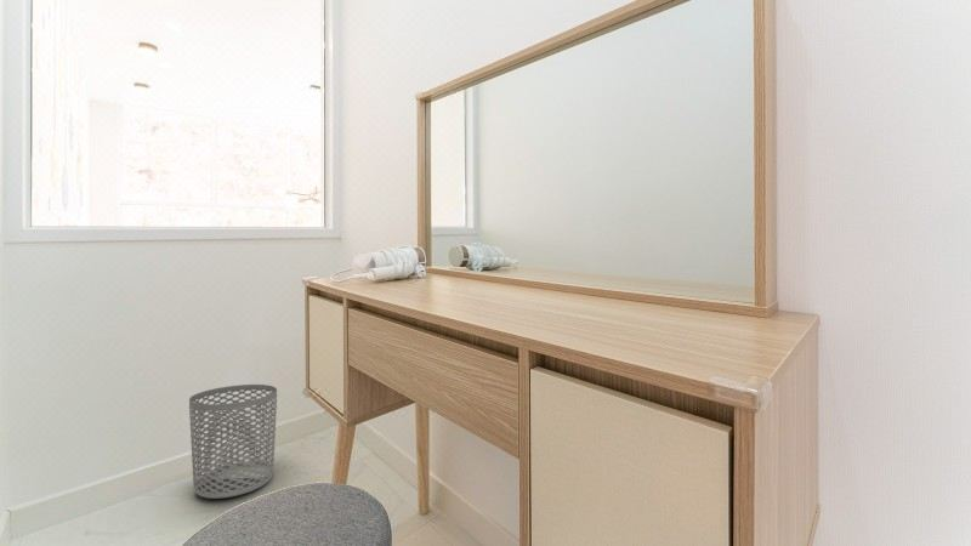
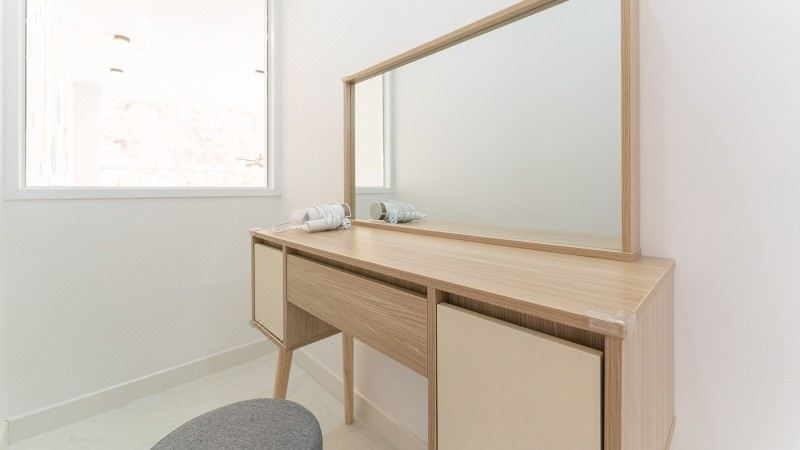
- waste bin (234, 437)
